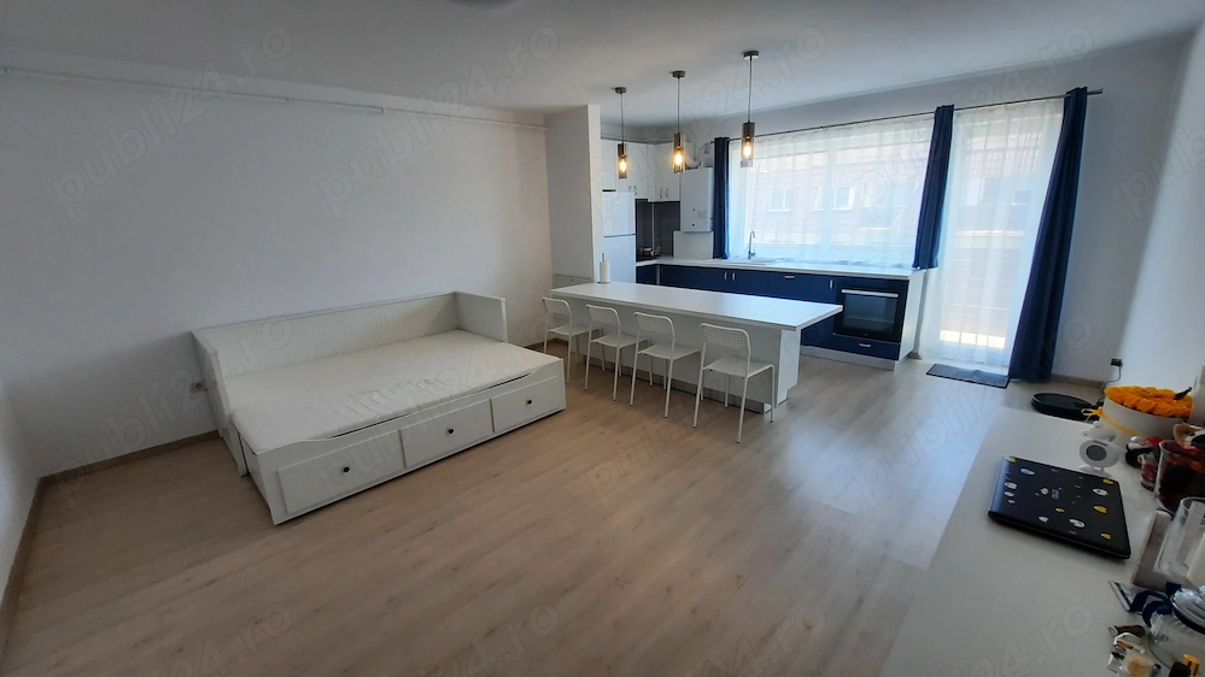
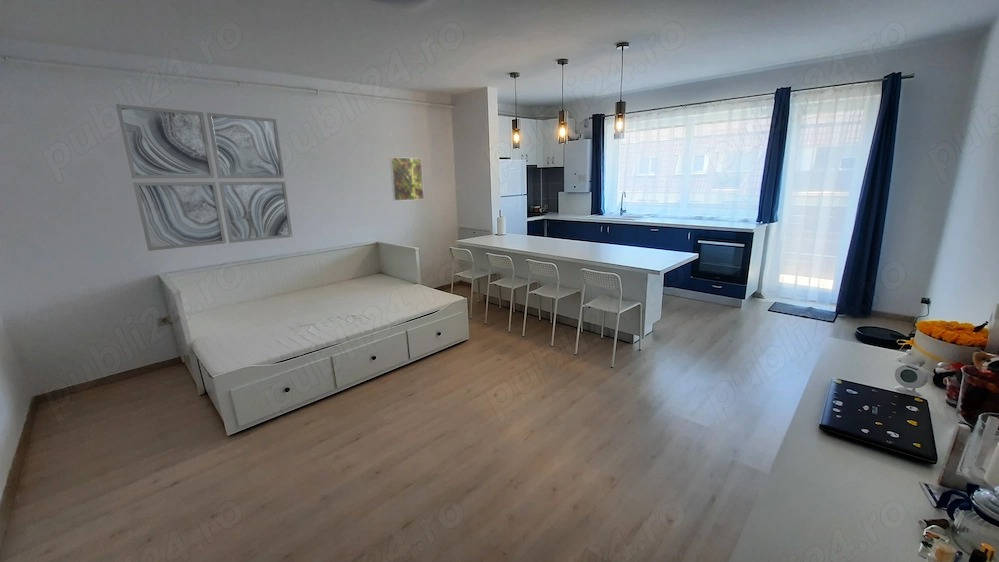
+ wall art (214, 182)
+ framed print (407, 179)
